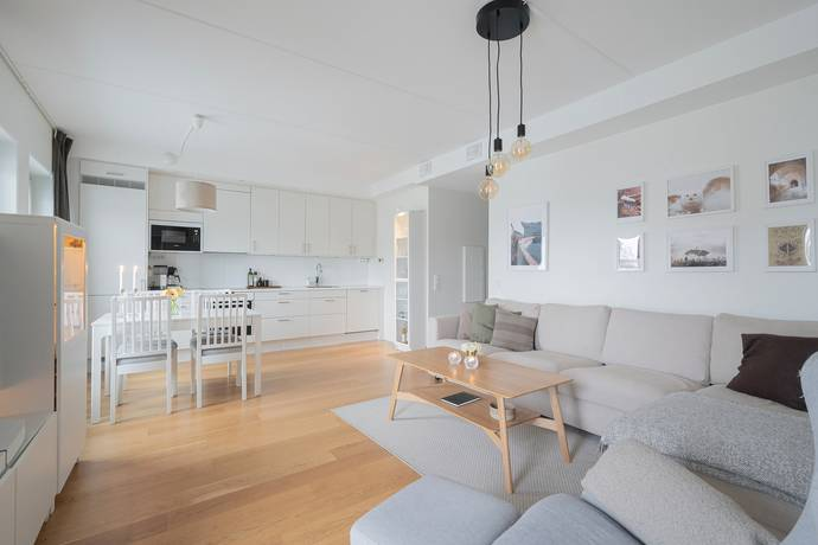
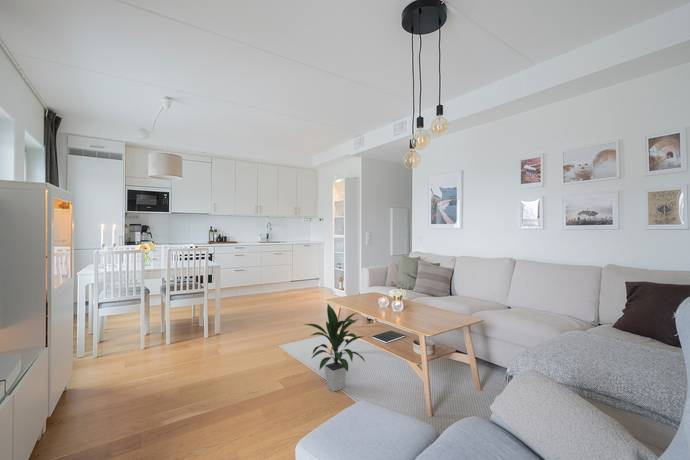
+ indoor plant (338, 346)
